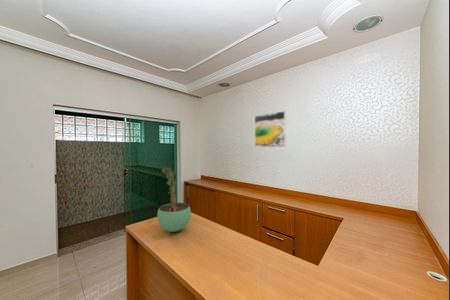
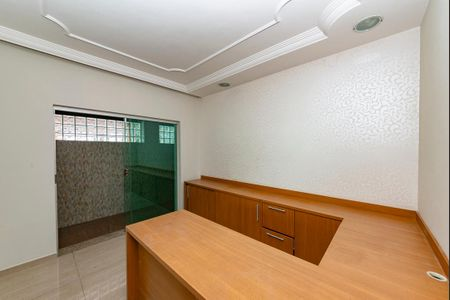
- potted plant (174, 198)
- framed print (269, 130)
